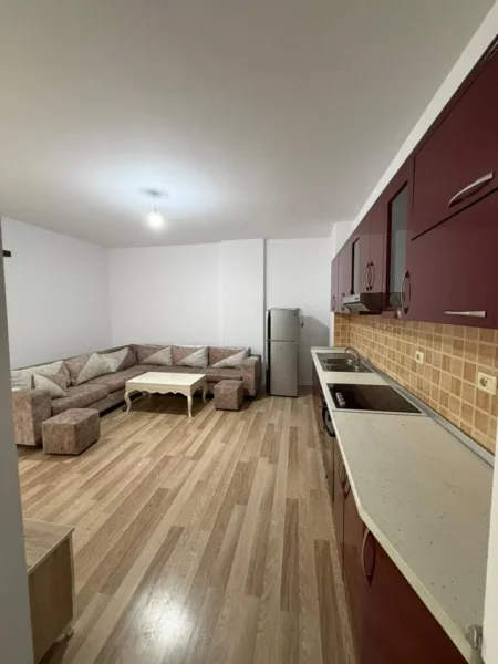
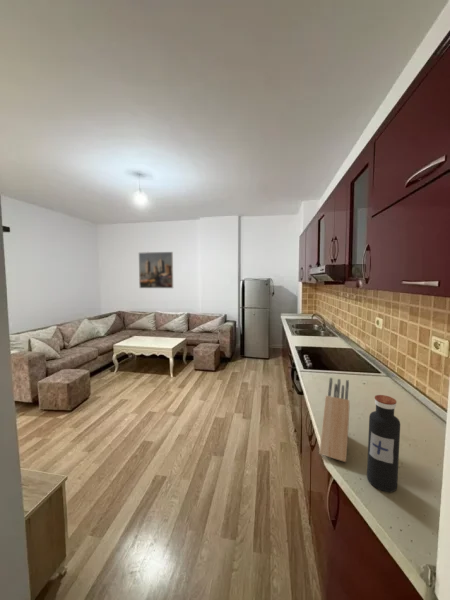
+ water bottle (383, 441)
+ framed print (155, 270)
+ knife block (336, 413)
